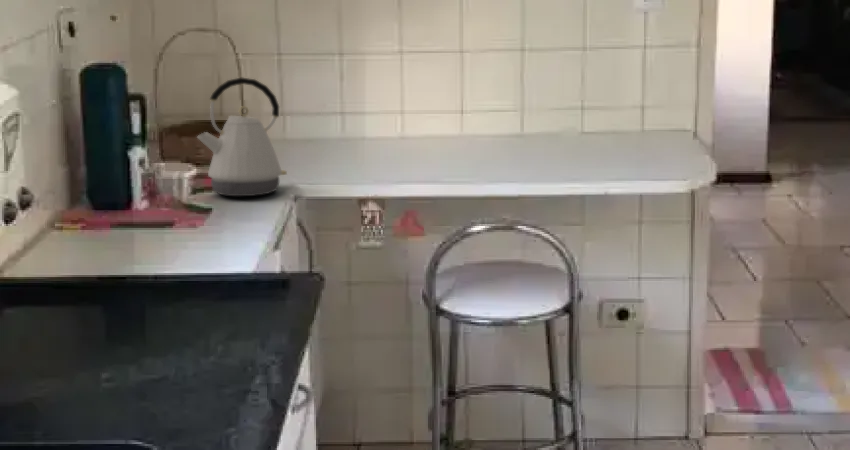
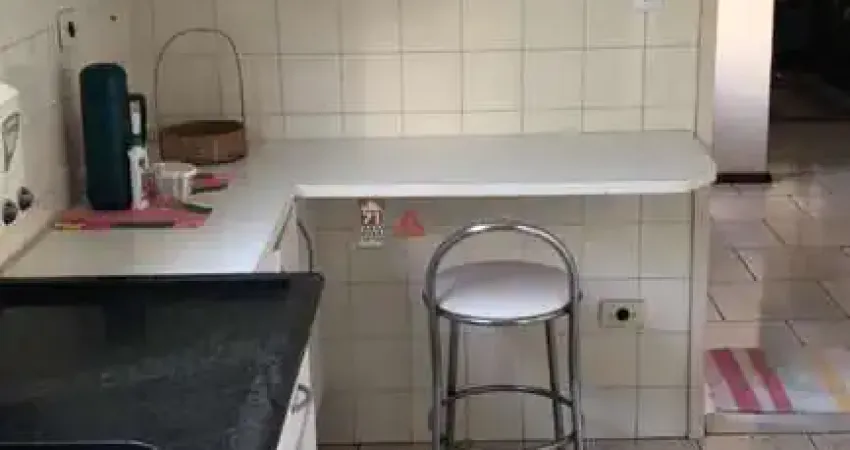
- kettle (241, 135)
